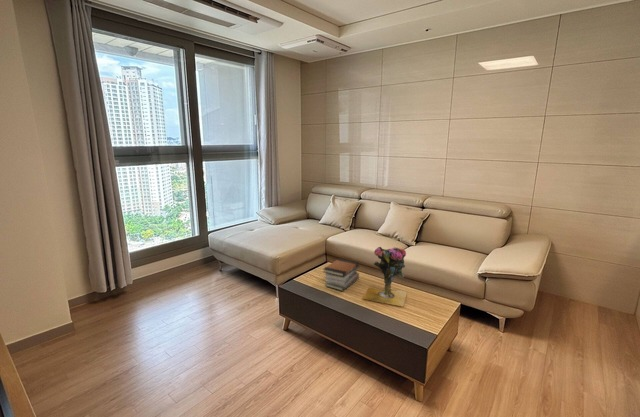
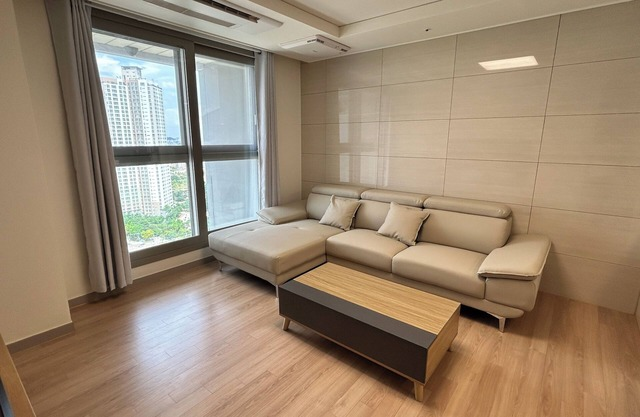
- vase (386, 272)
- book stack (341, 274)
